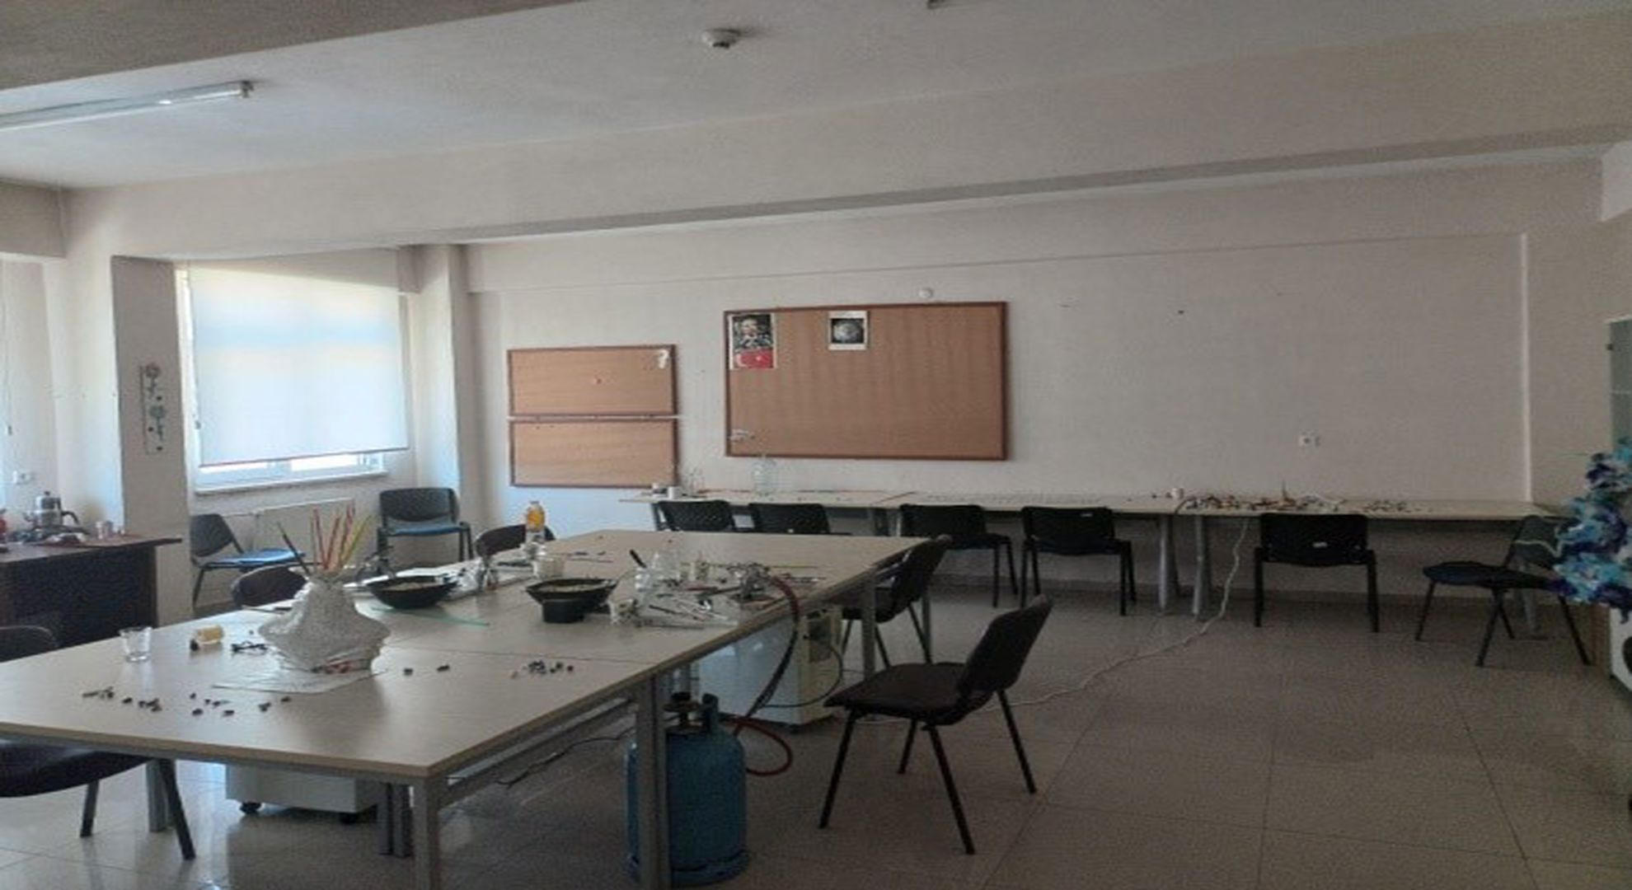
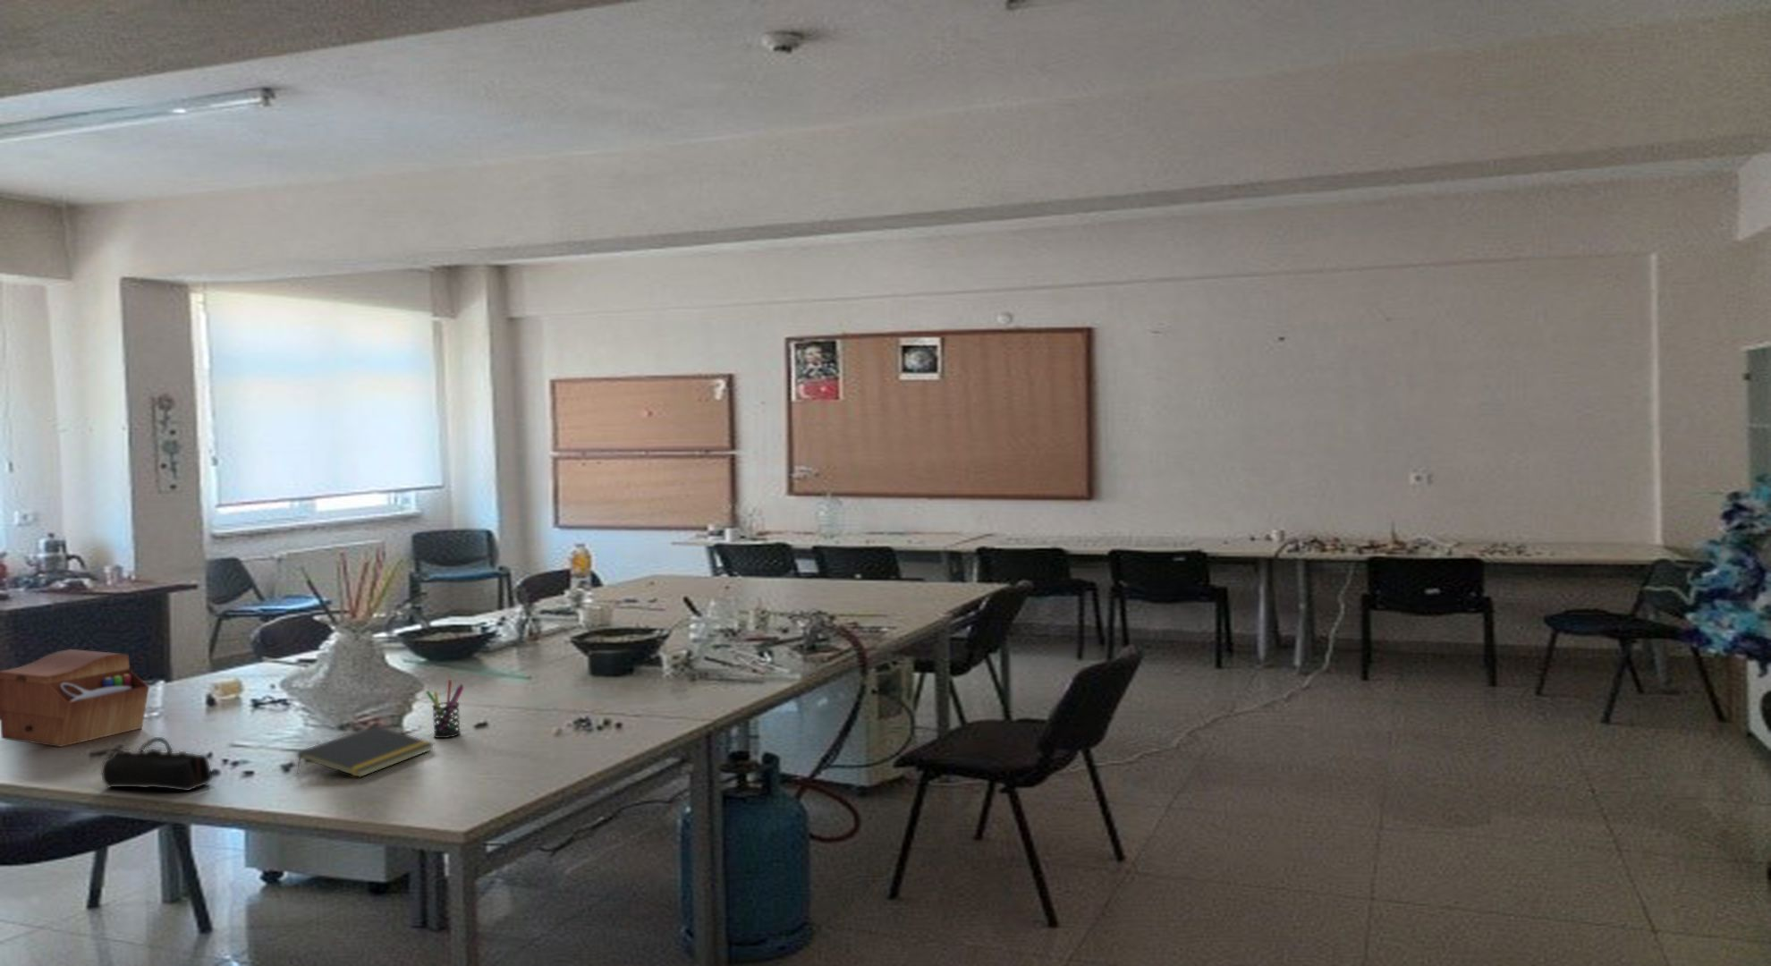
+ pen holder (444, 708)
+ notepad (368, 749)
+ sewing box (71, 696)
+ pencil case (155, 761)
